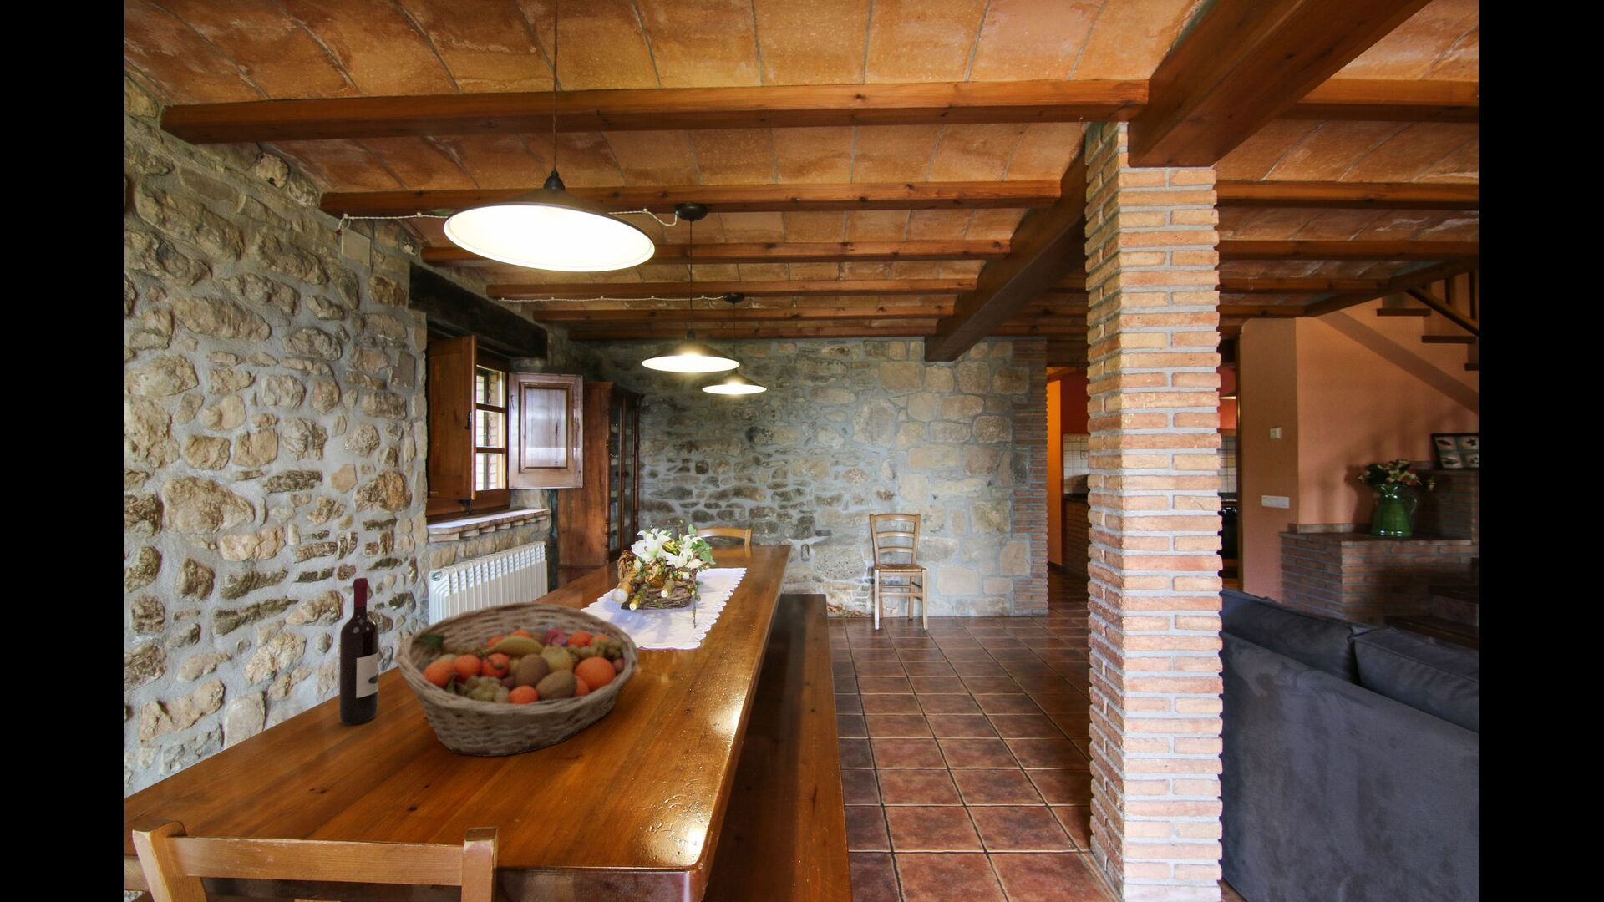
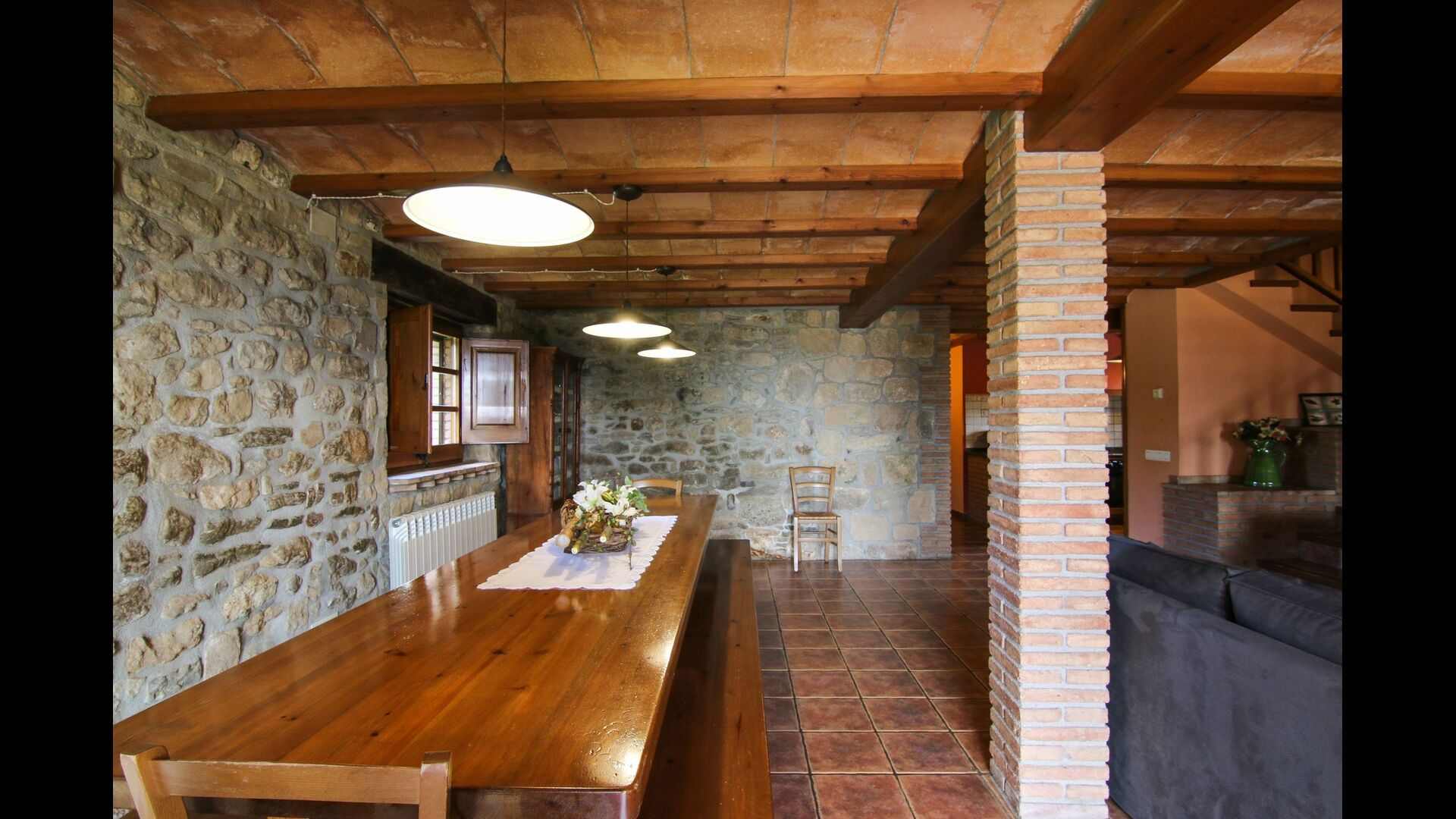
- wine bottle (359, 648)
- fruit basket (529, 669)
